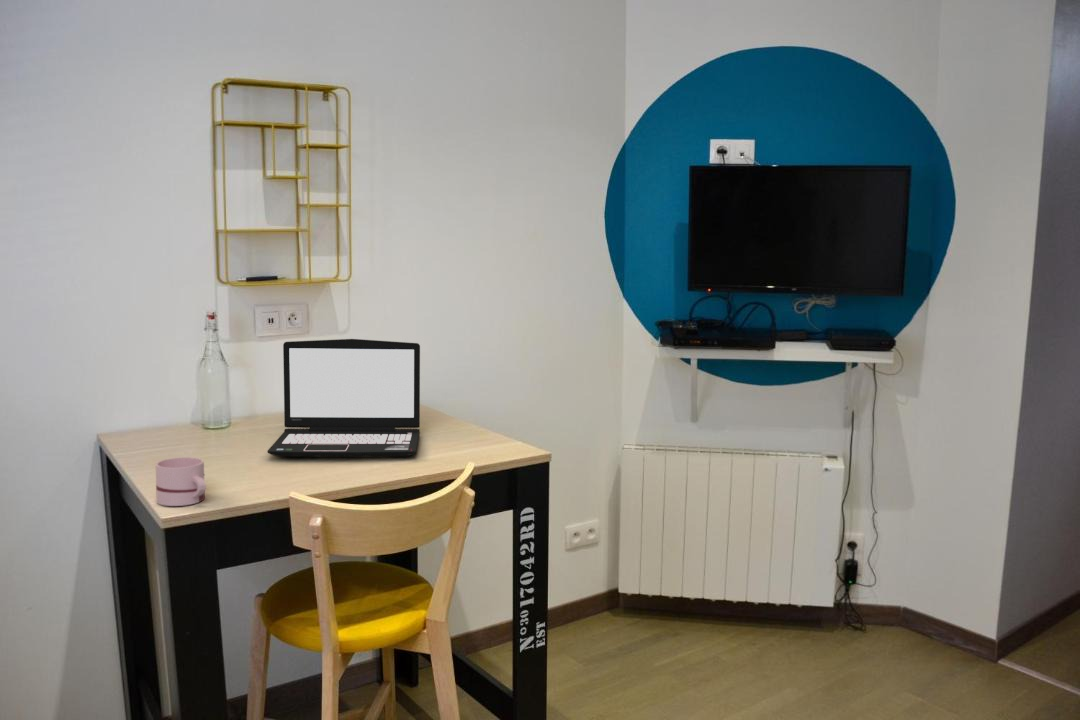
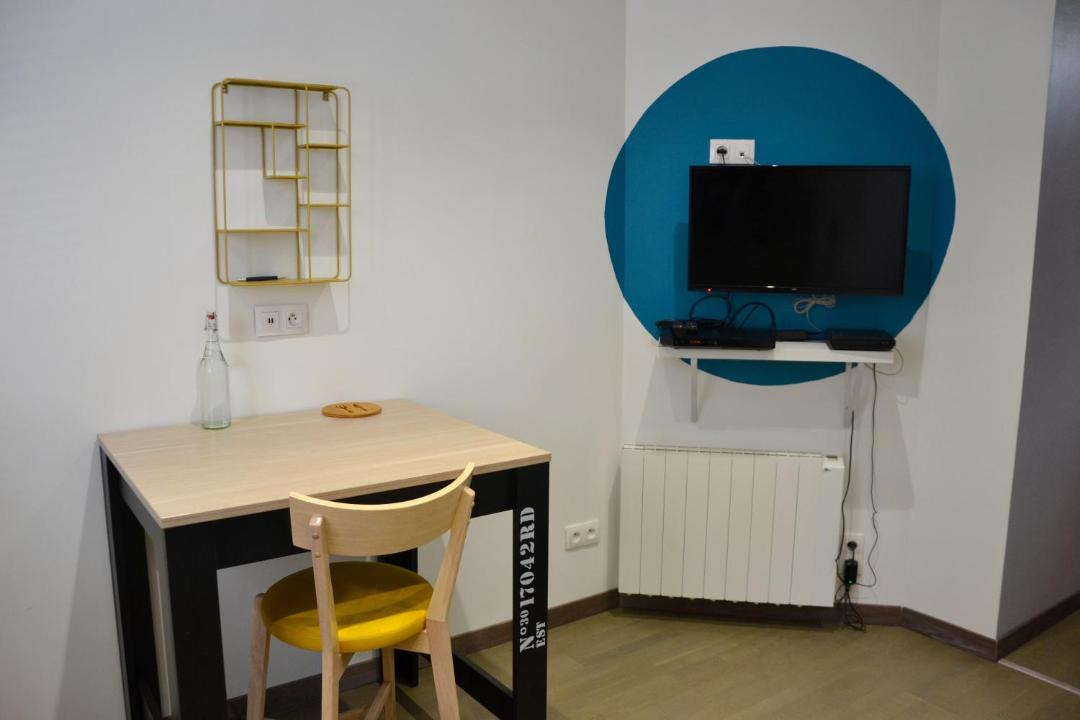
- laptop (347, 396)
- mug (183, 482)
